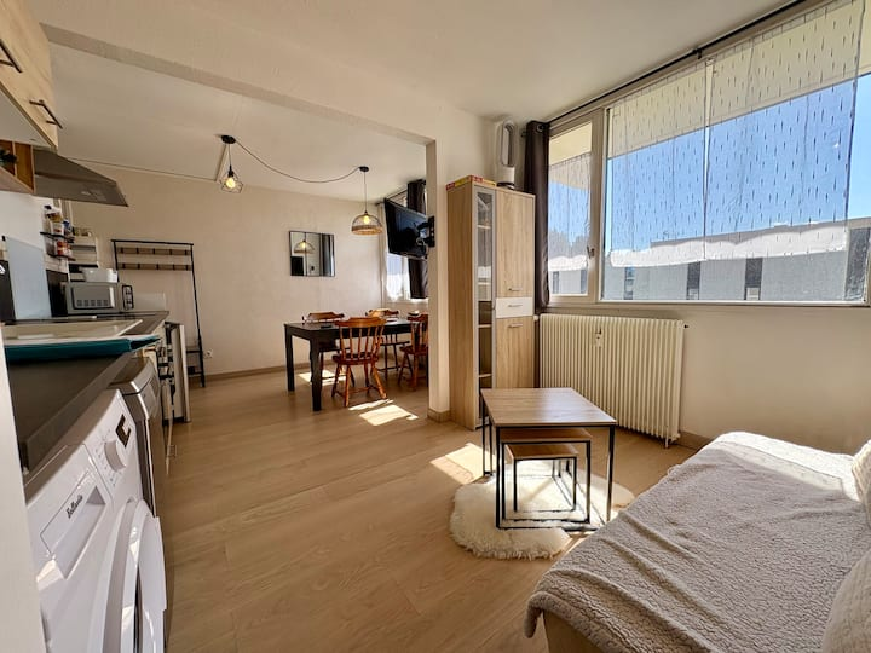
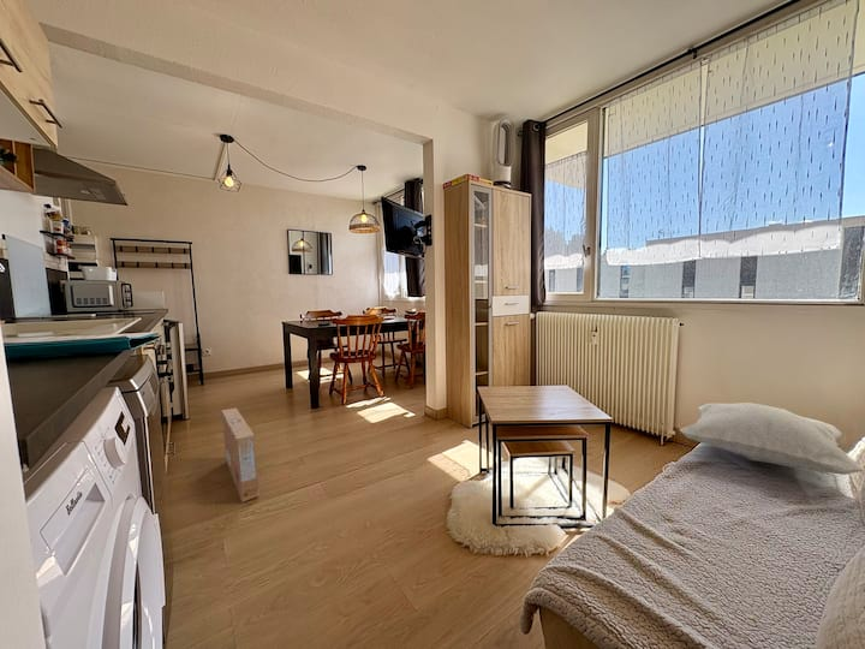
+ cushion (760, 431)
+ cardboard box (238, 448)
